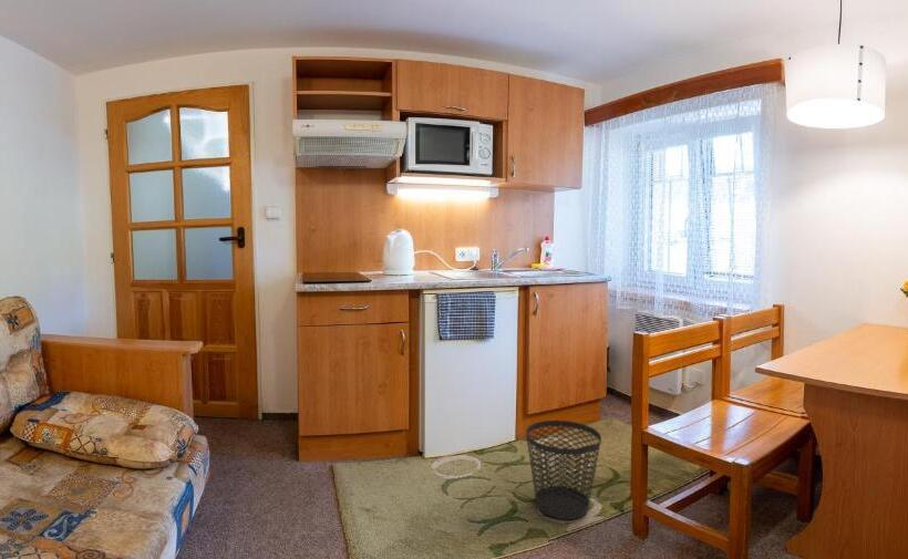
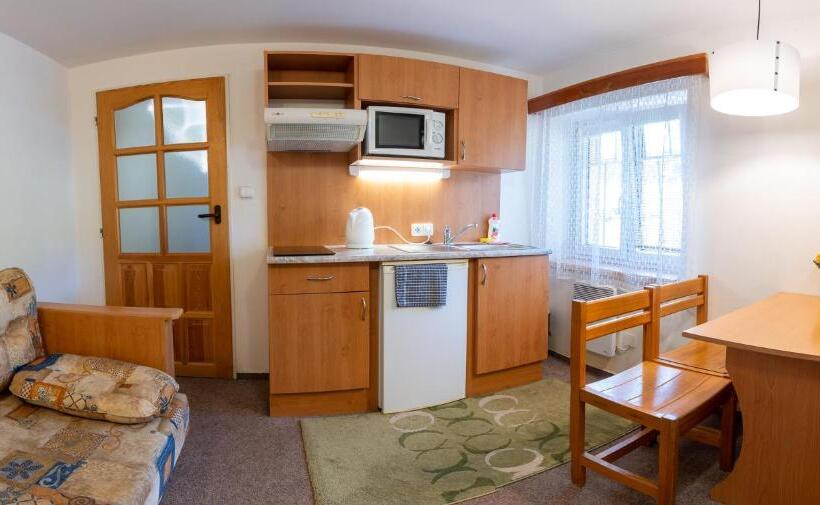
- wastebasket (563, 469)
